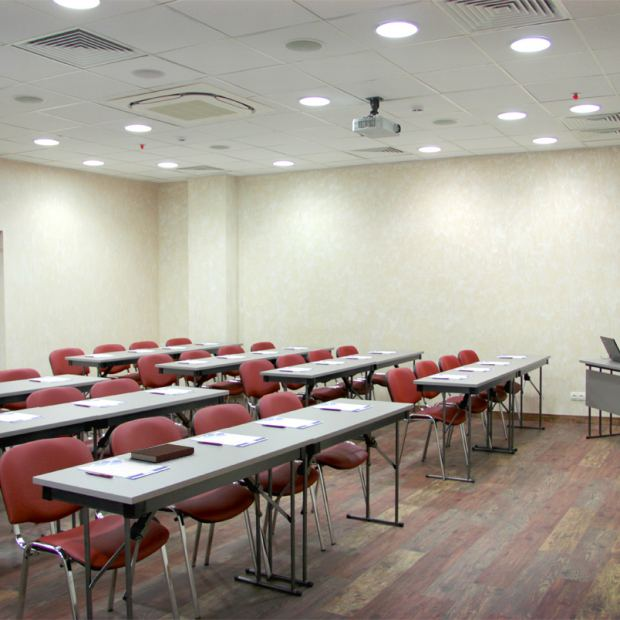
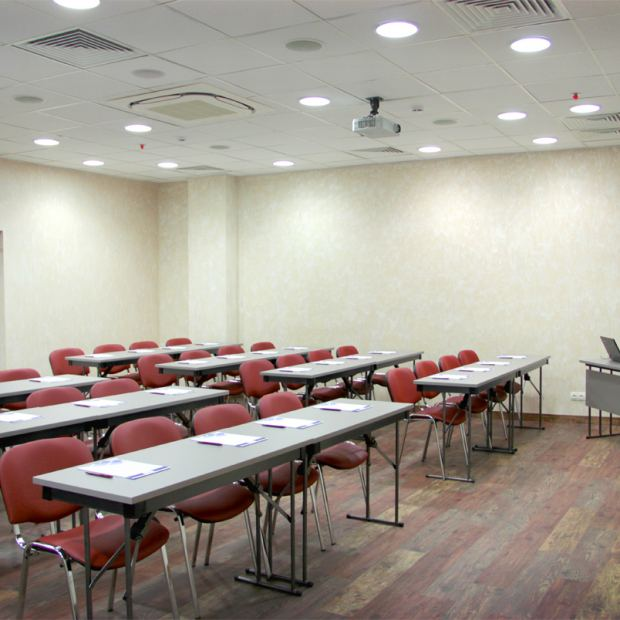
- notebook (162, 452)
